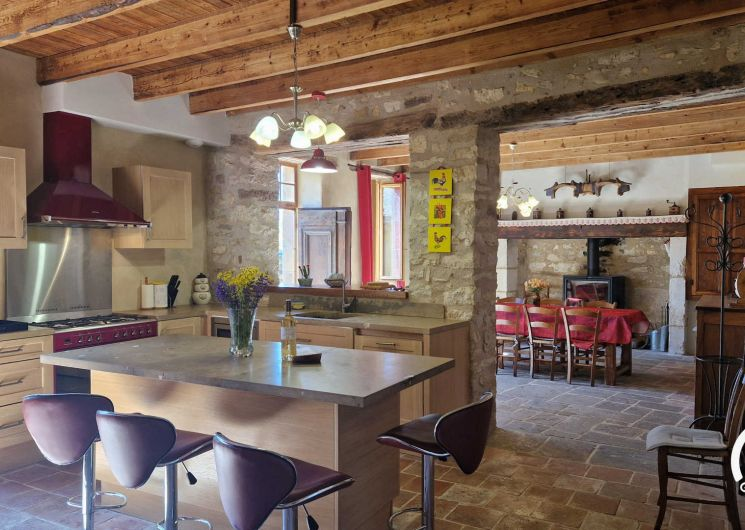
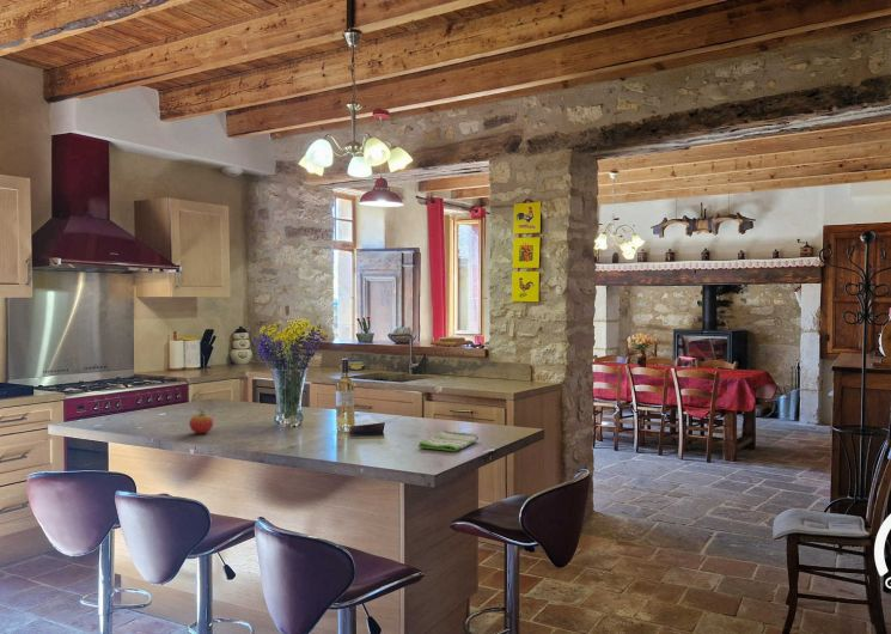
+ fruit (201, 421)
+ dish towel (448, 440)
